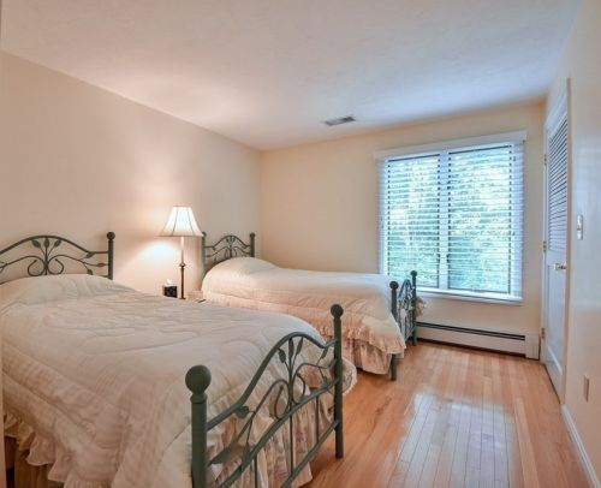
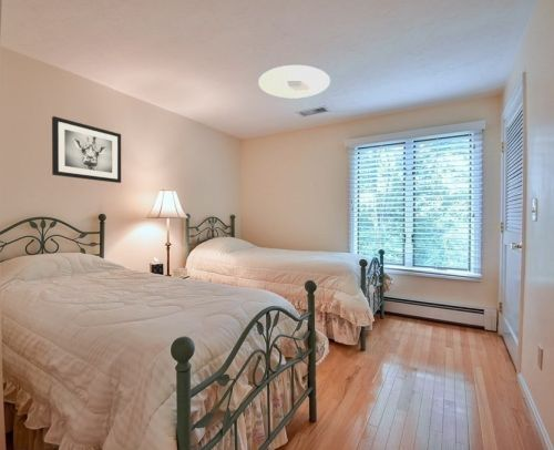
+ wall art (89, 152)
+ ceiling light (294, 80)
